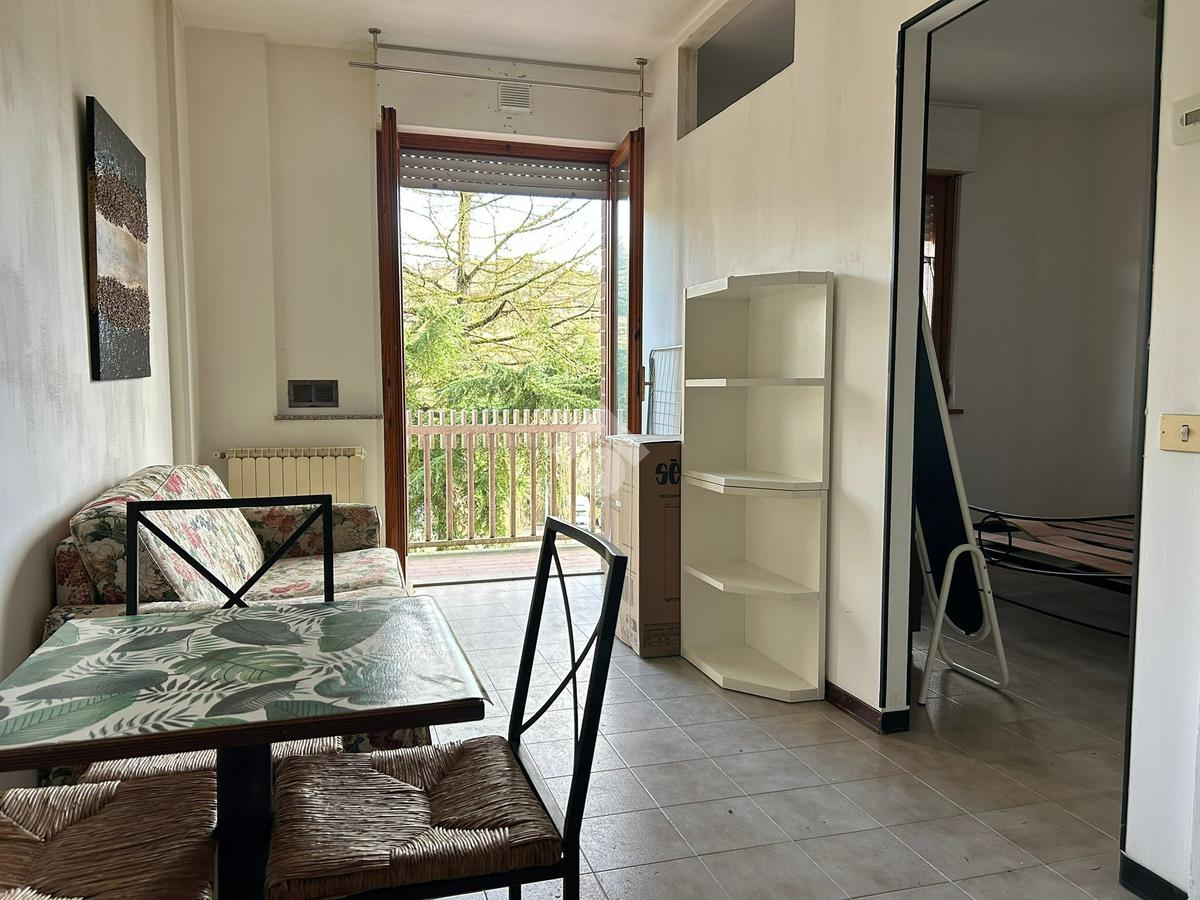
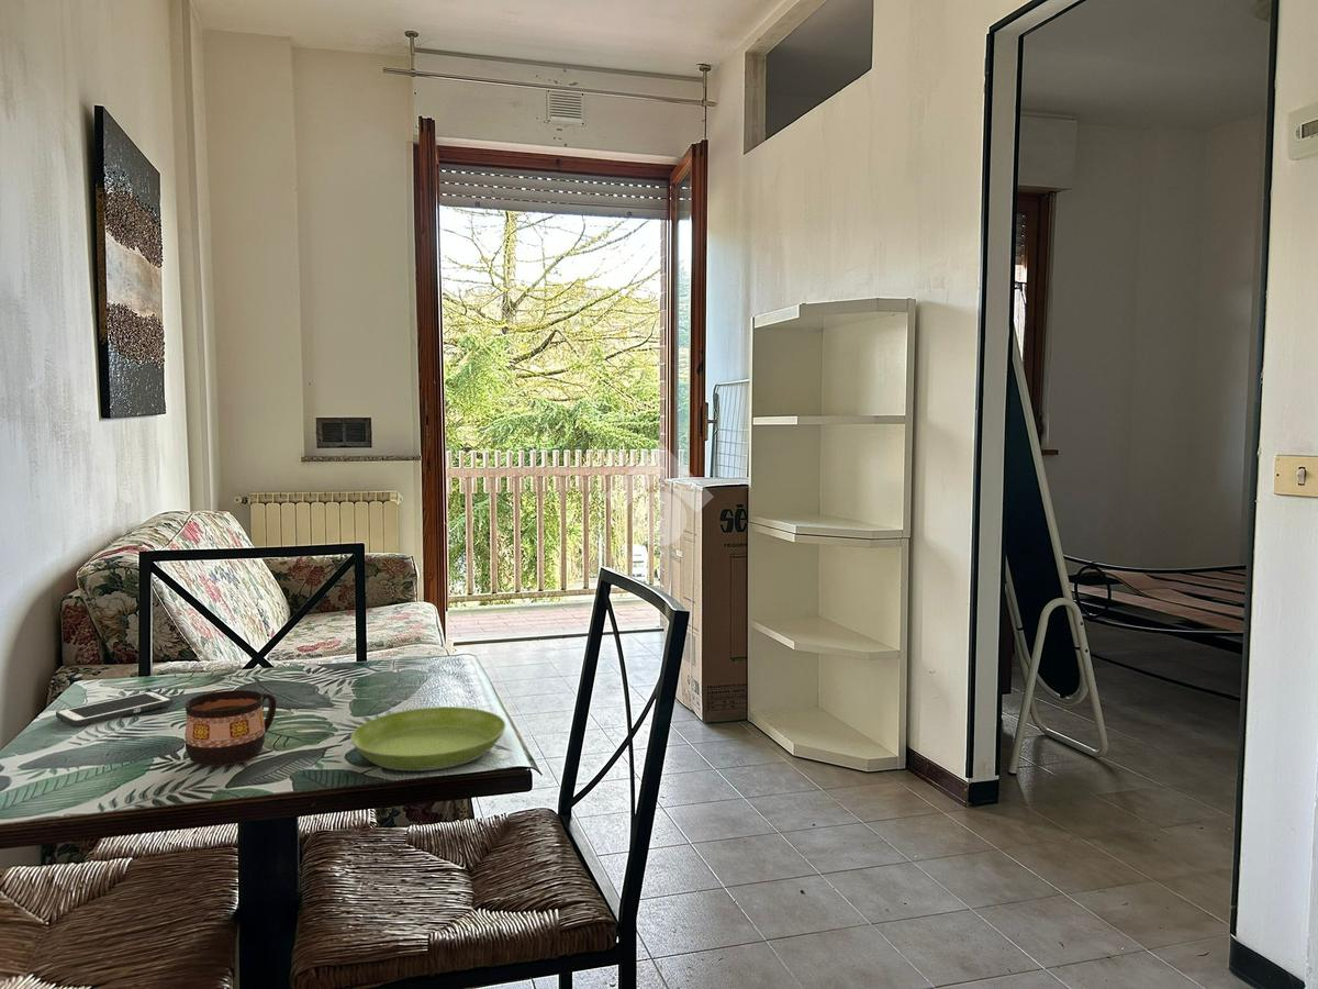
+ cup (230, 727)
+ cell phone (115, 708)
+ saucer (429, 740)
